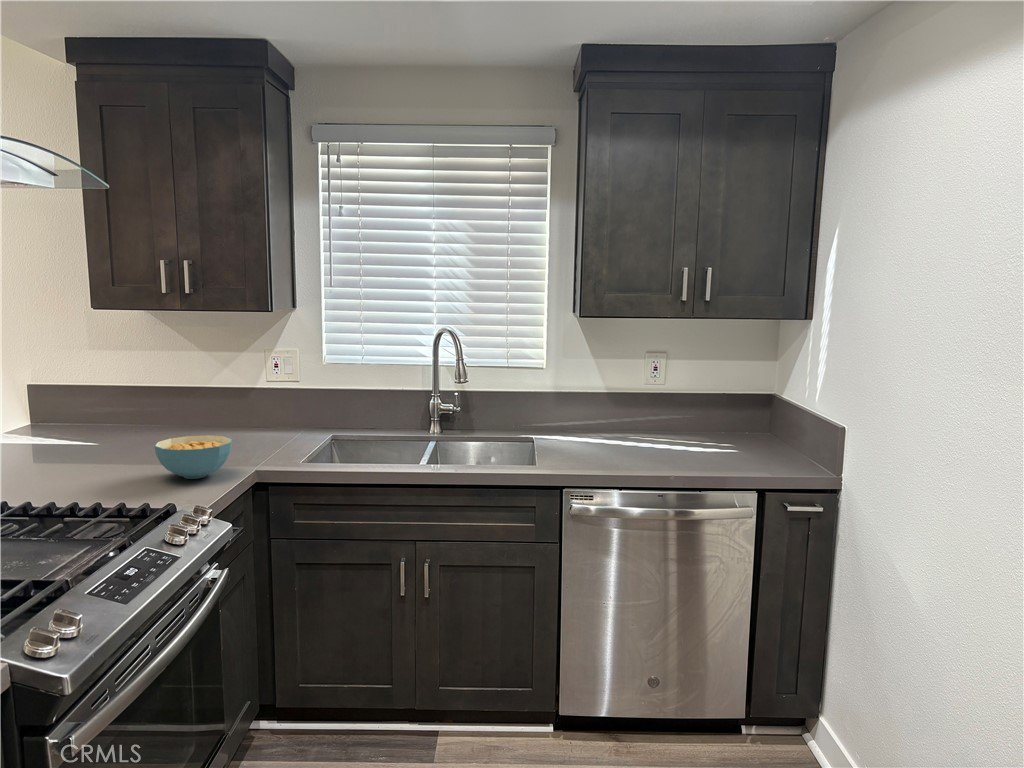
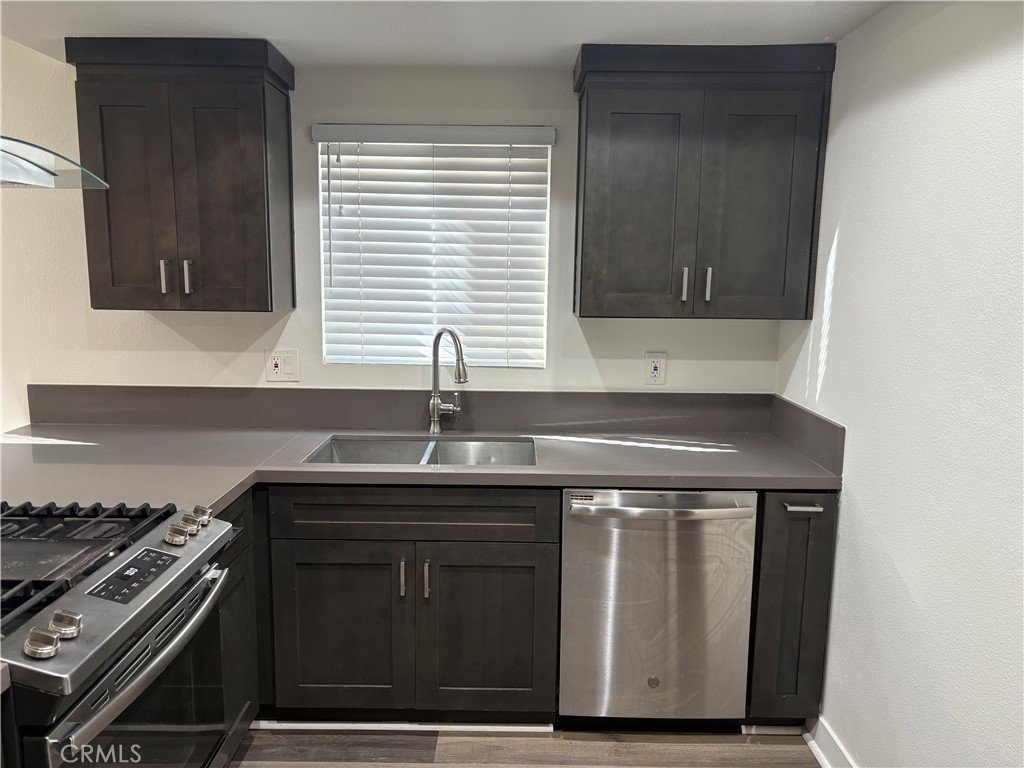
- cereal bowl (194, 459)
